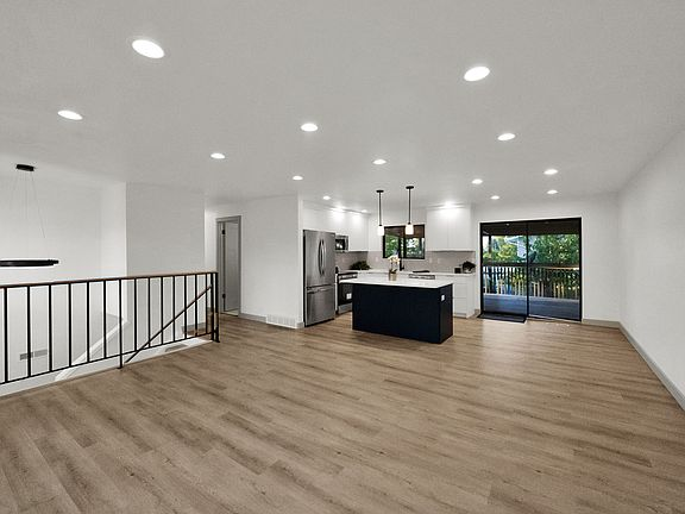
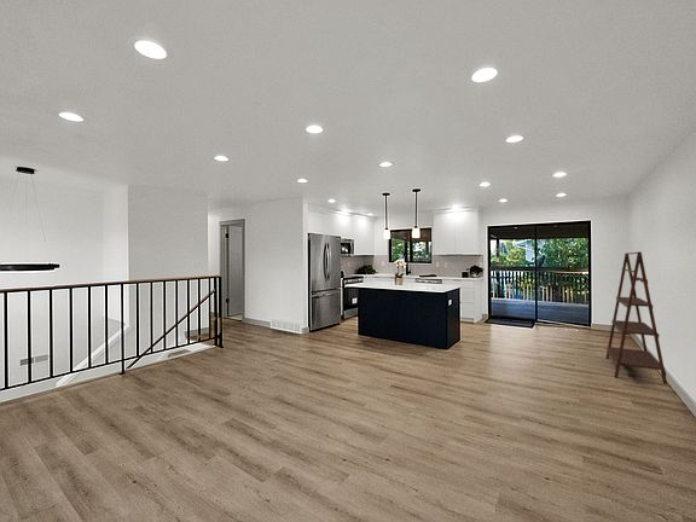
+ shelving unit (630, 311)
